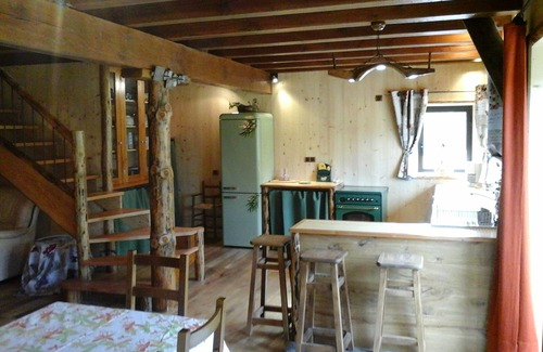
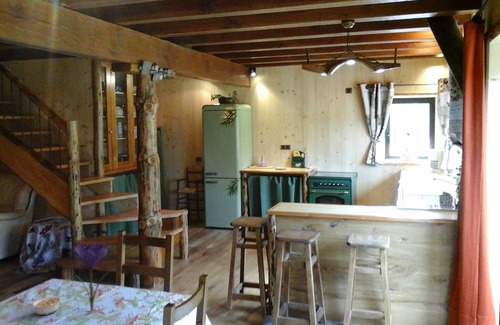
+ flower (91, 277)
+ legume (46, 305)
